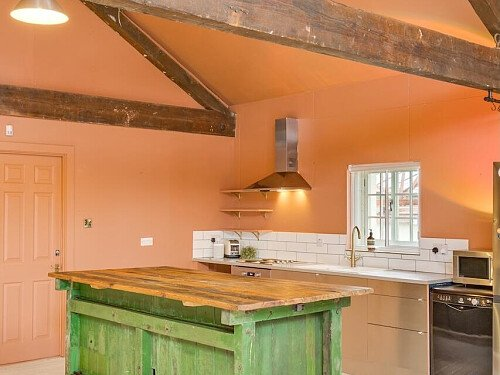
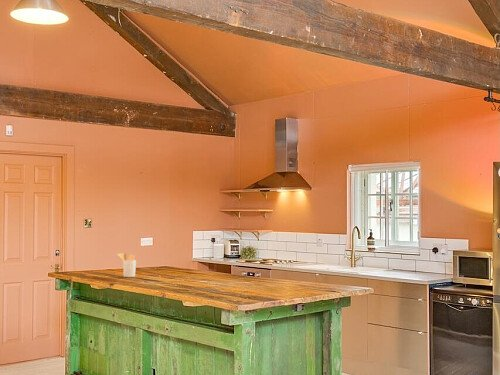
+ utensil holder (126, 264)
